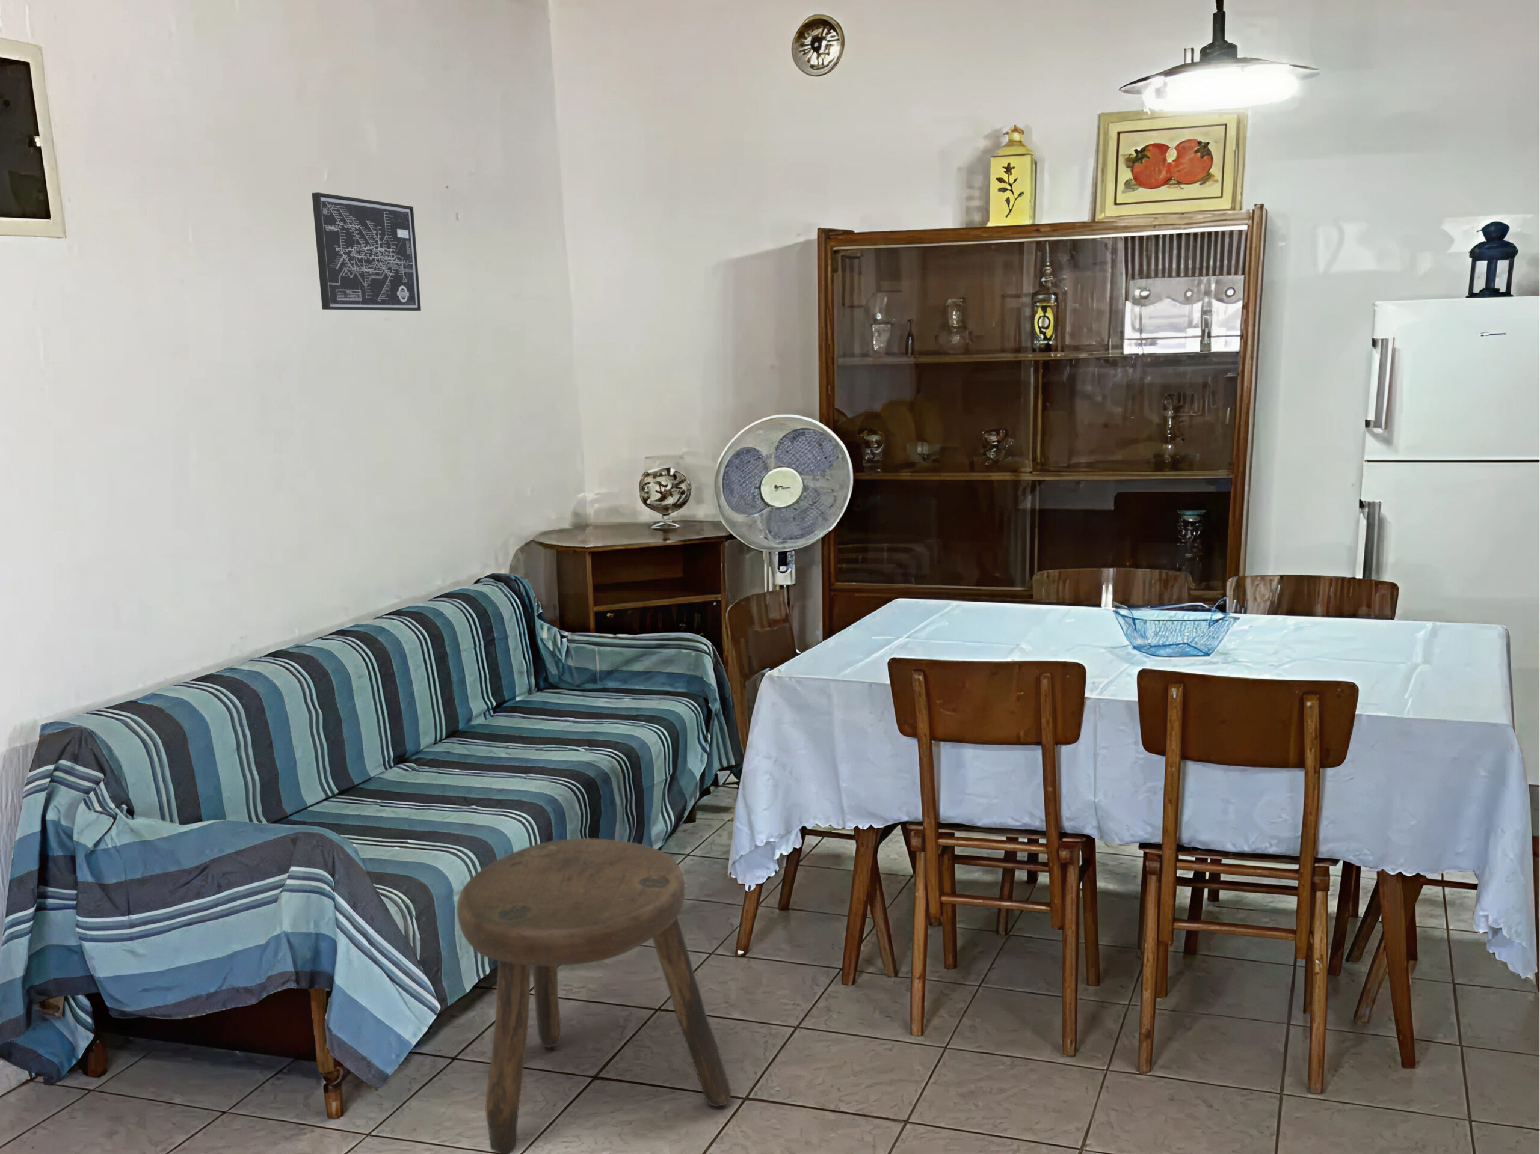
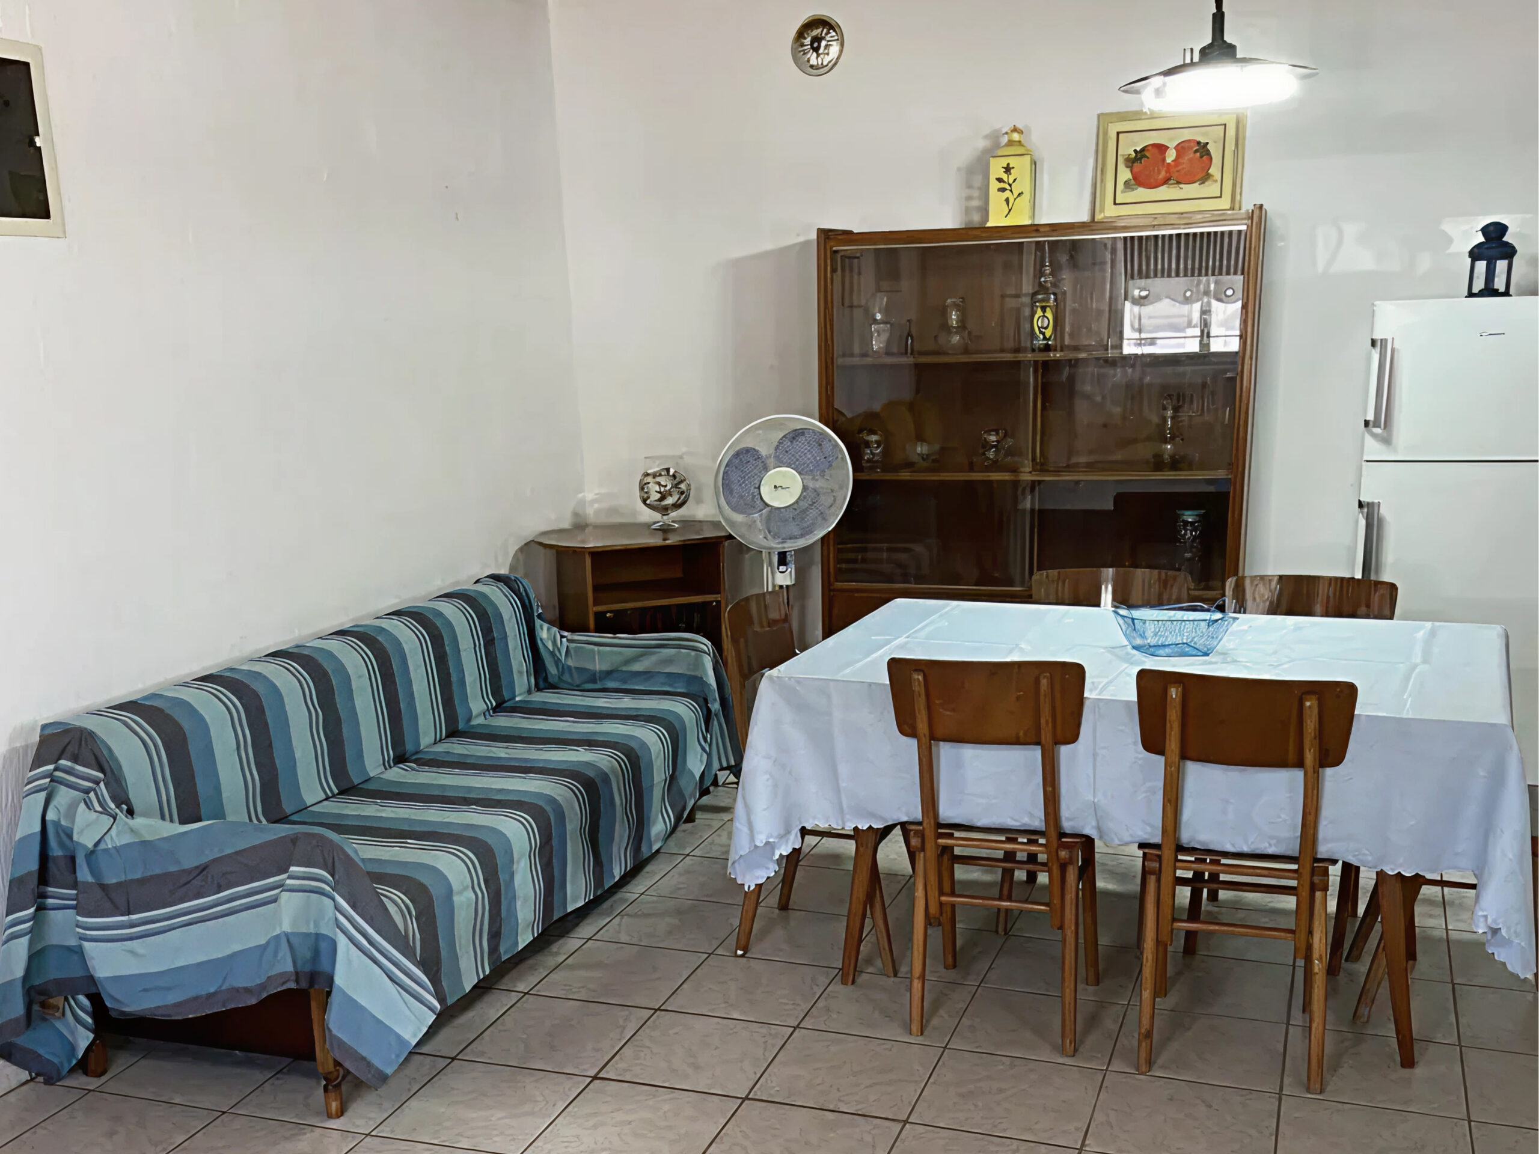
- stool (591, 962)
- wall art (370, 256)
